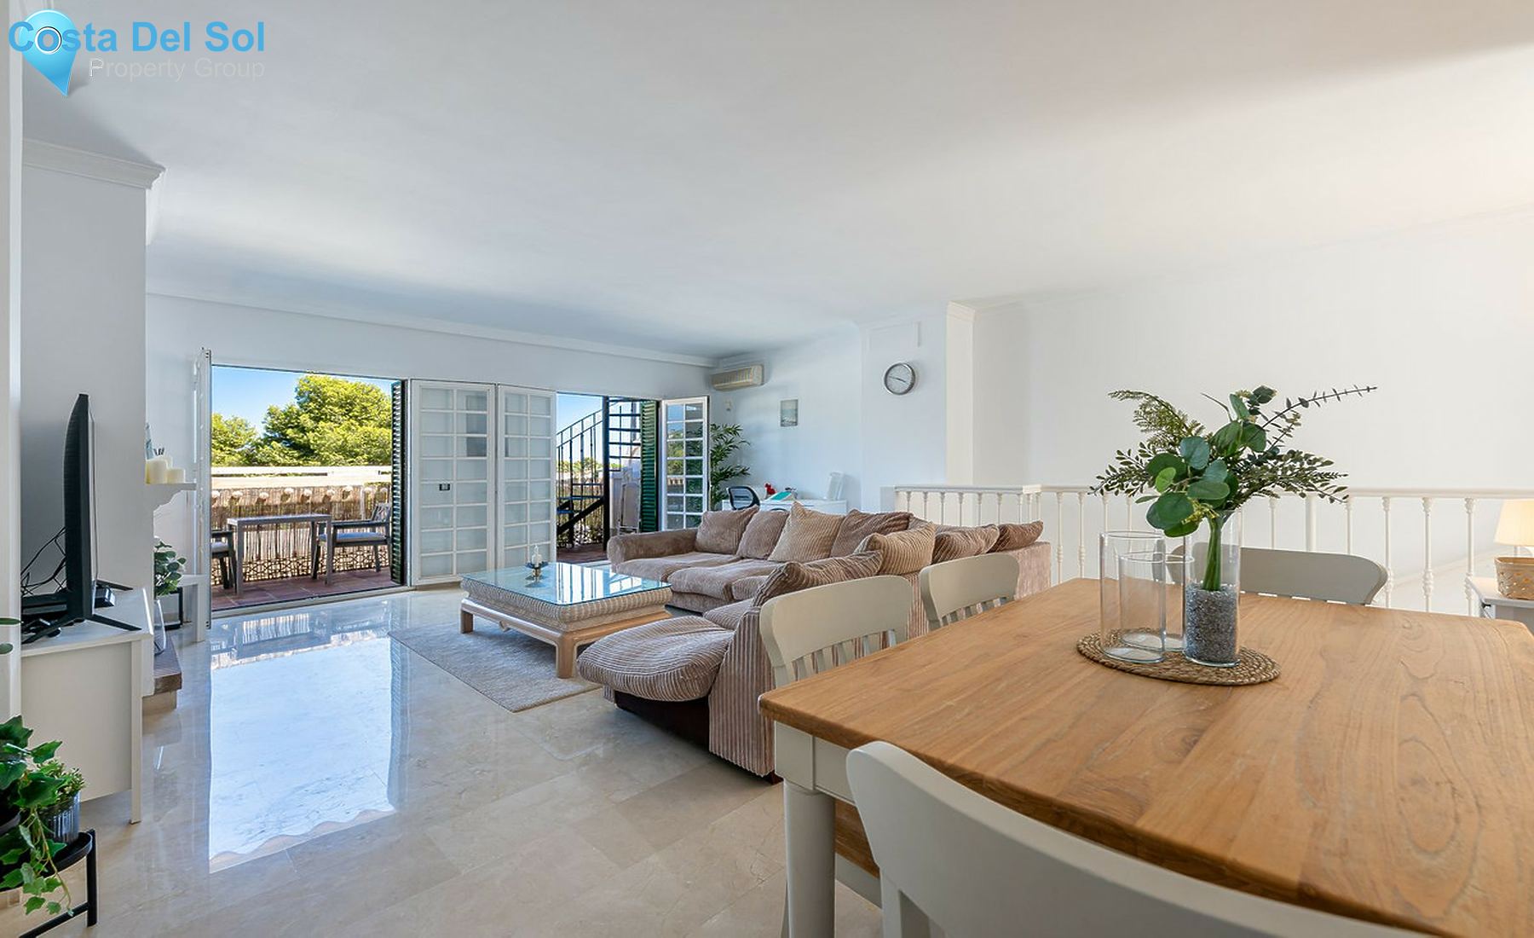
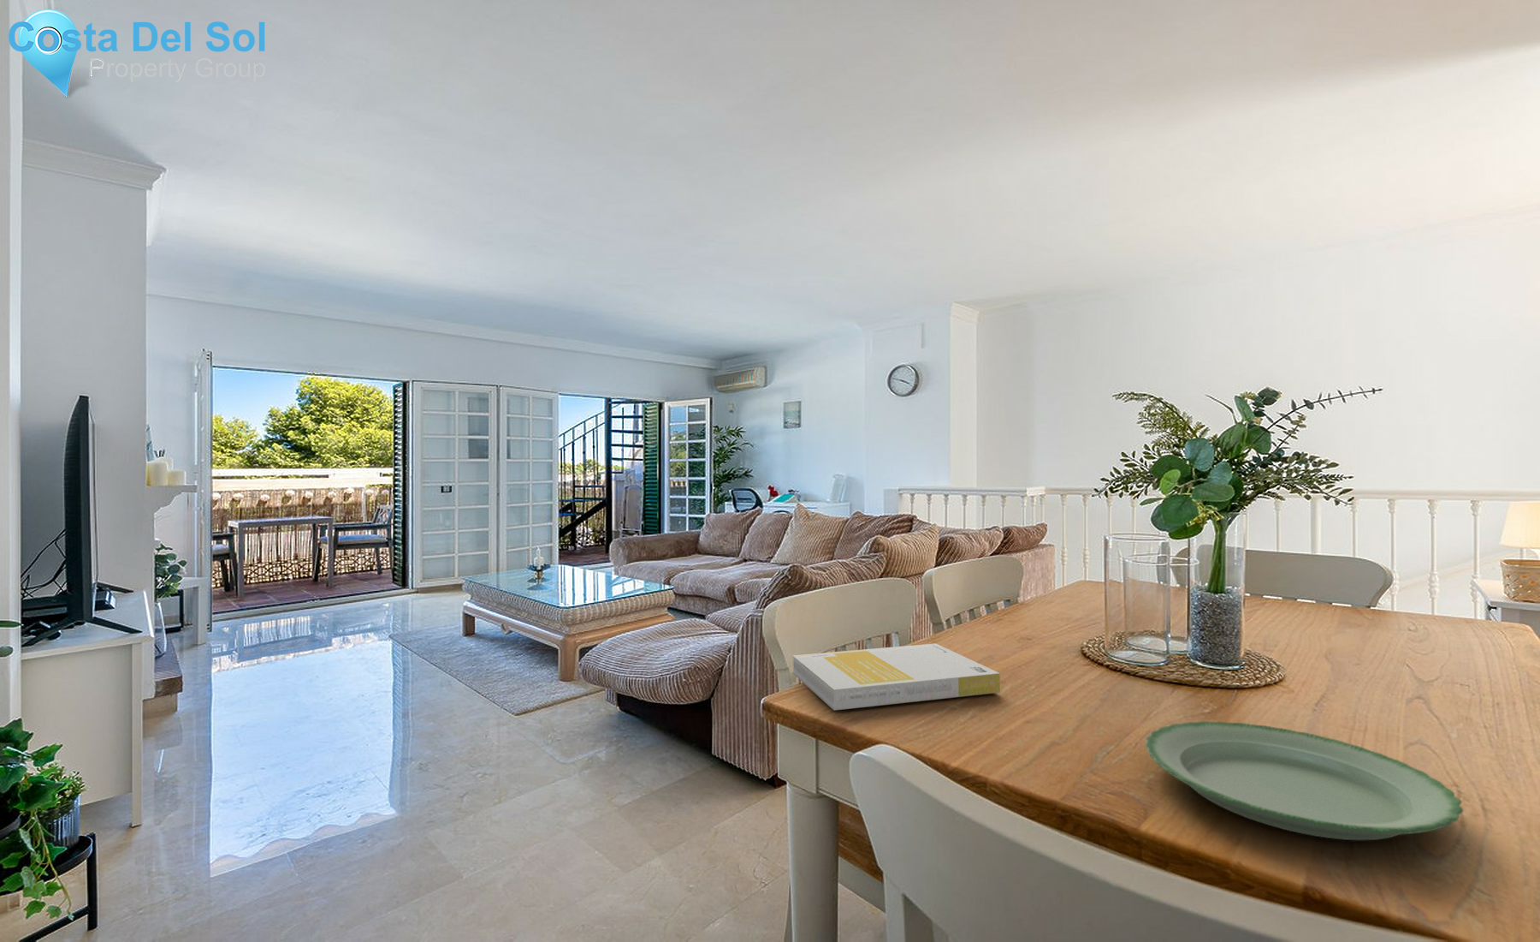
+ book (891, 673)
+ plate (1286, 780)
